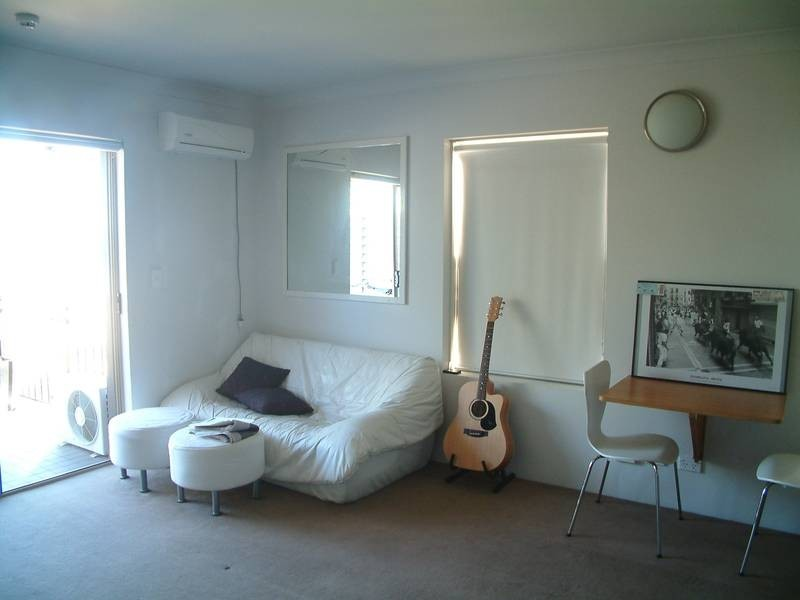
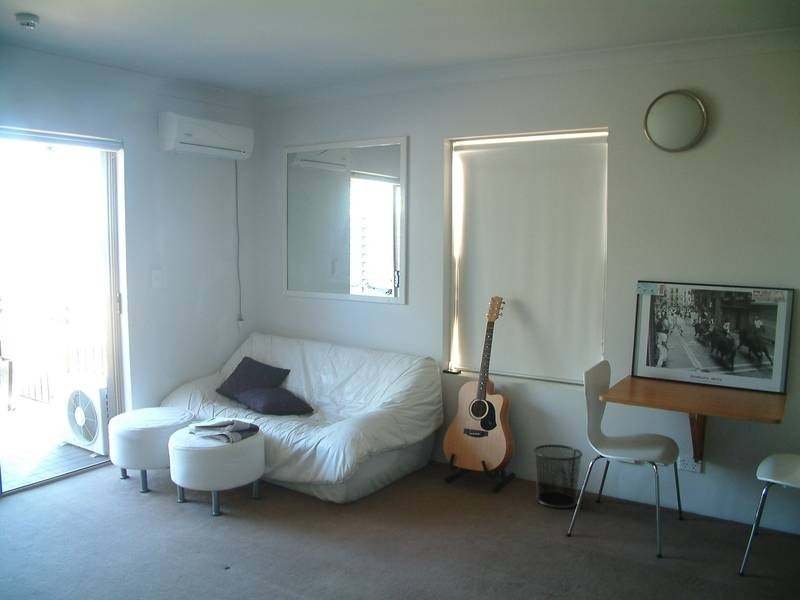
+ waste bin (557, 475)
